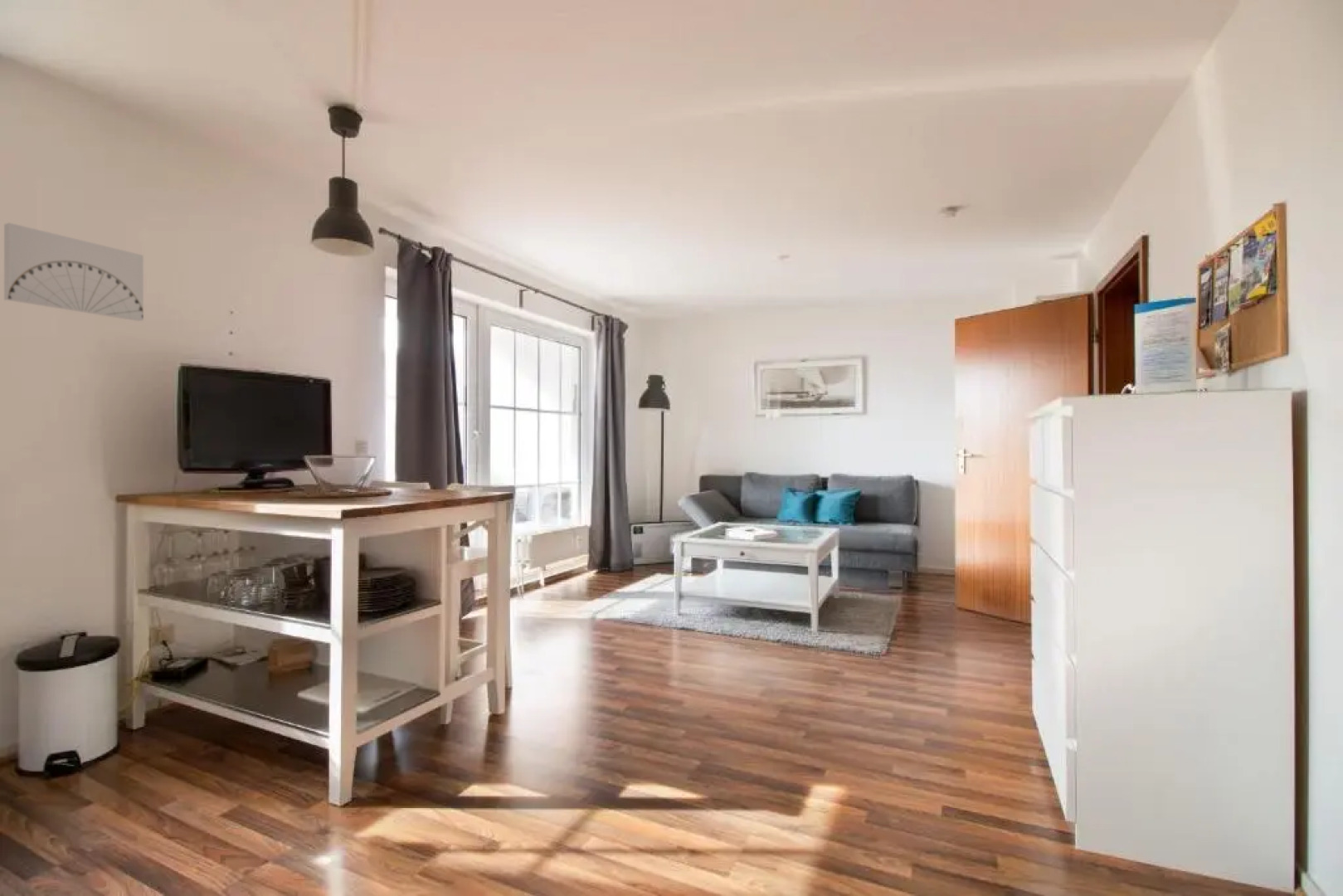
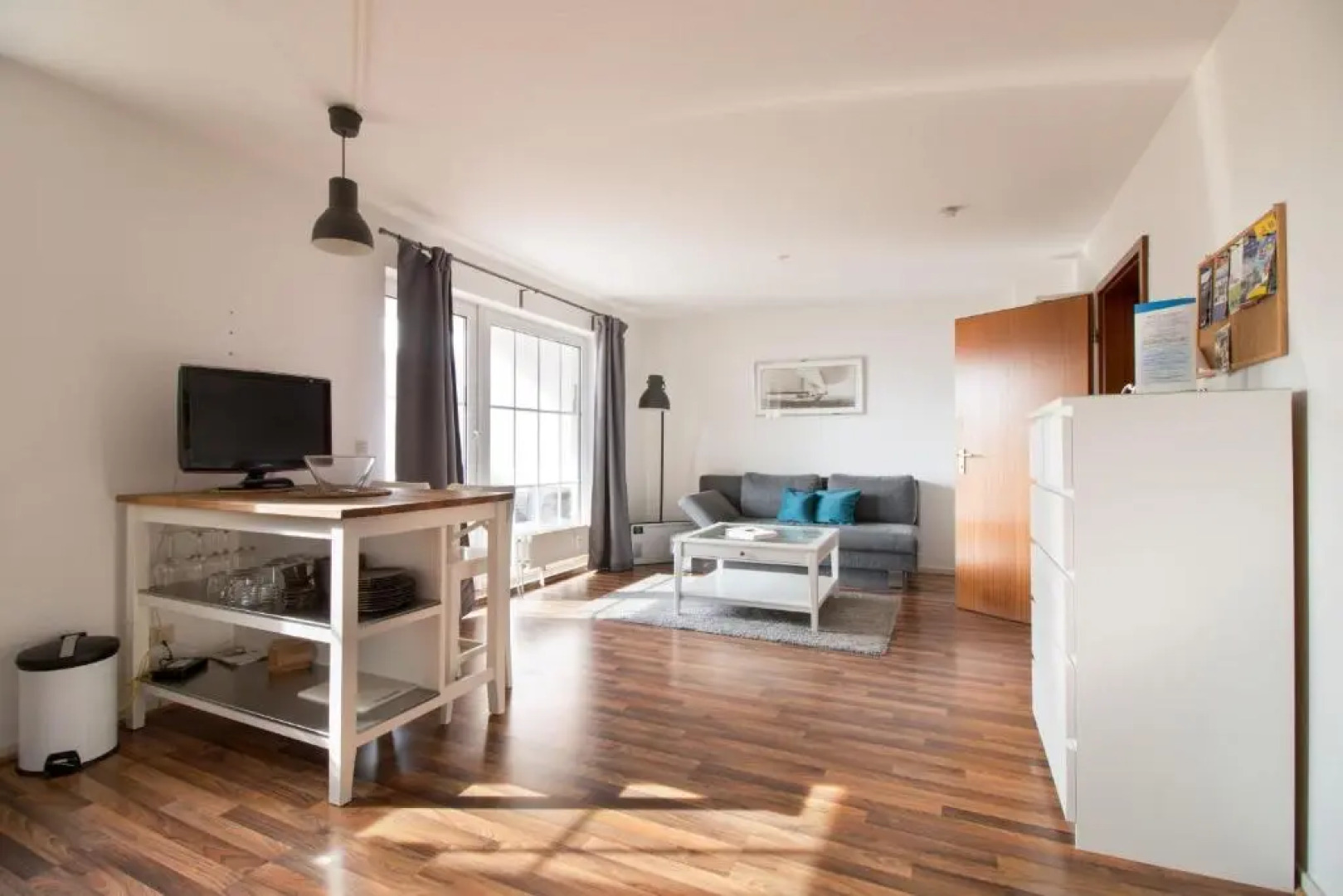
- wall art (79, 275)
